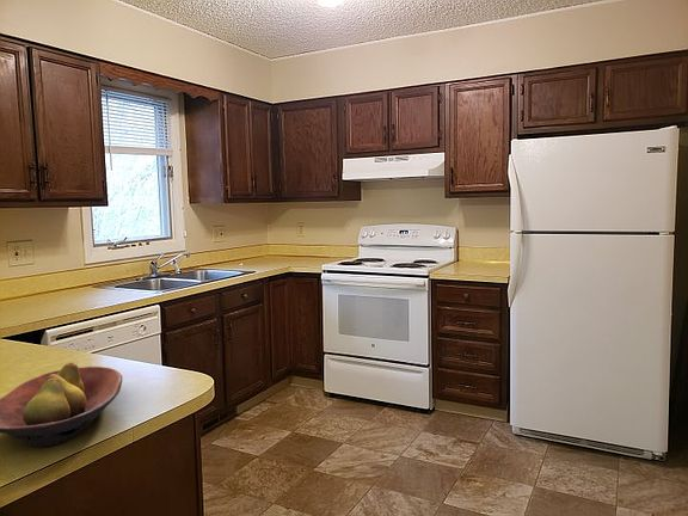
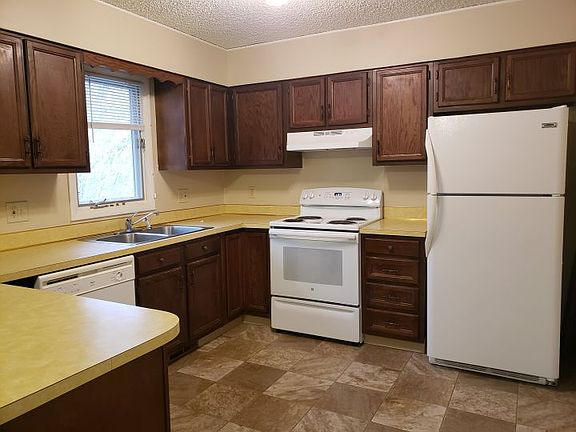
- fruit bowl (60, 395)
